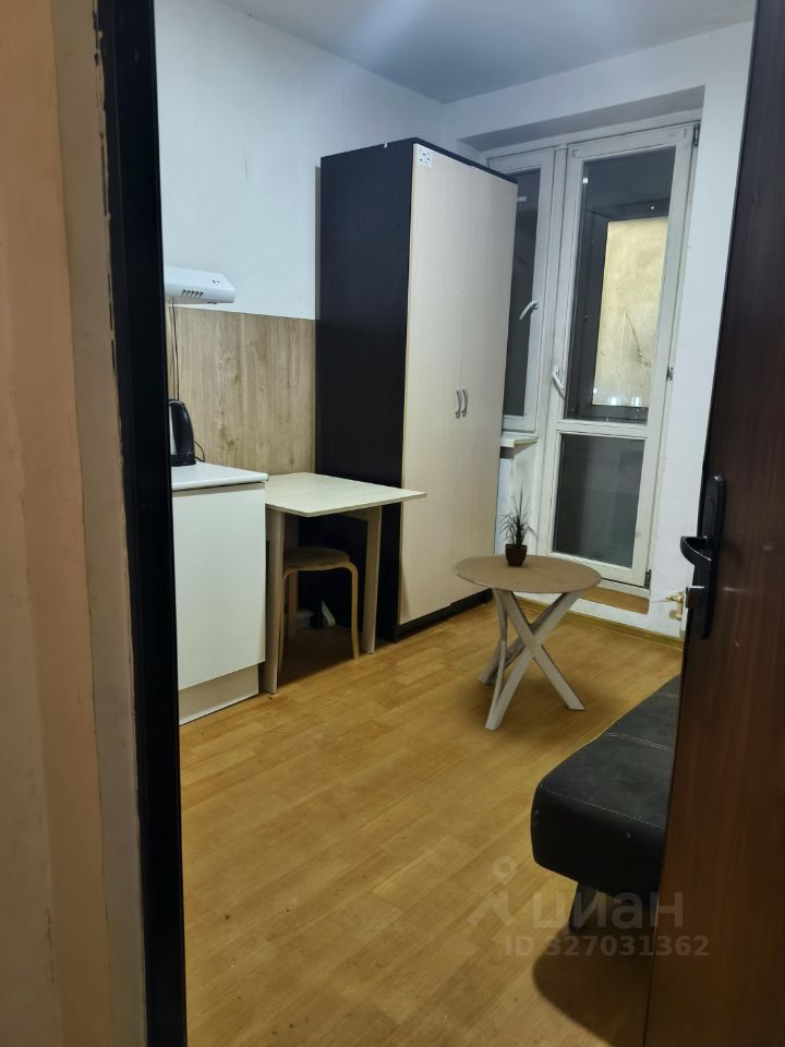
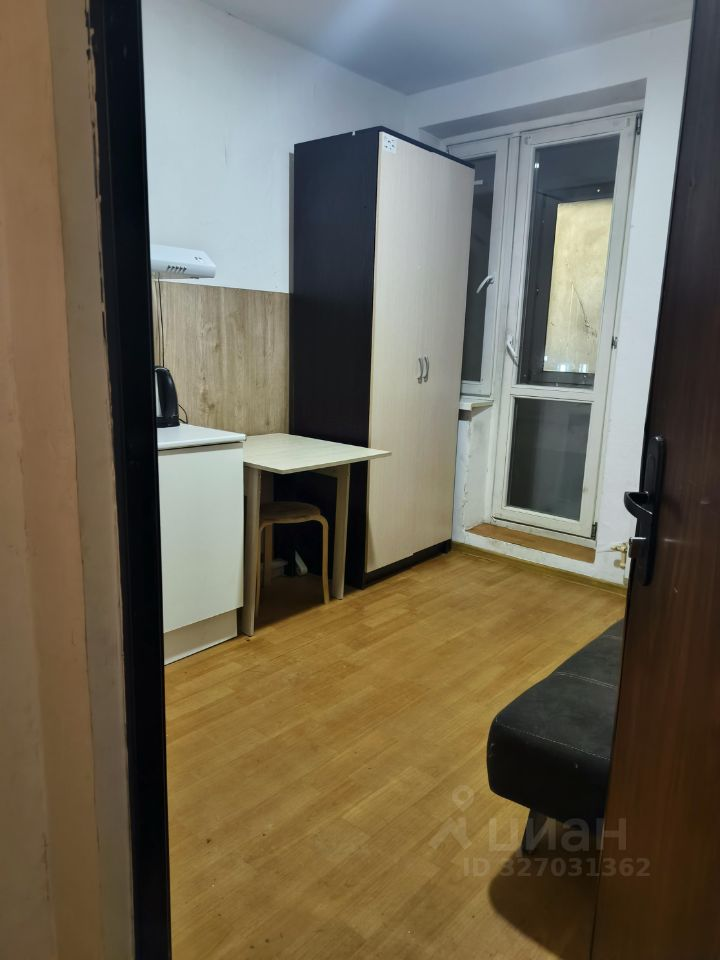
- potted plant (517, 518)
- side table (521, 637)
